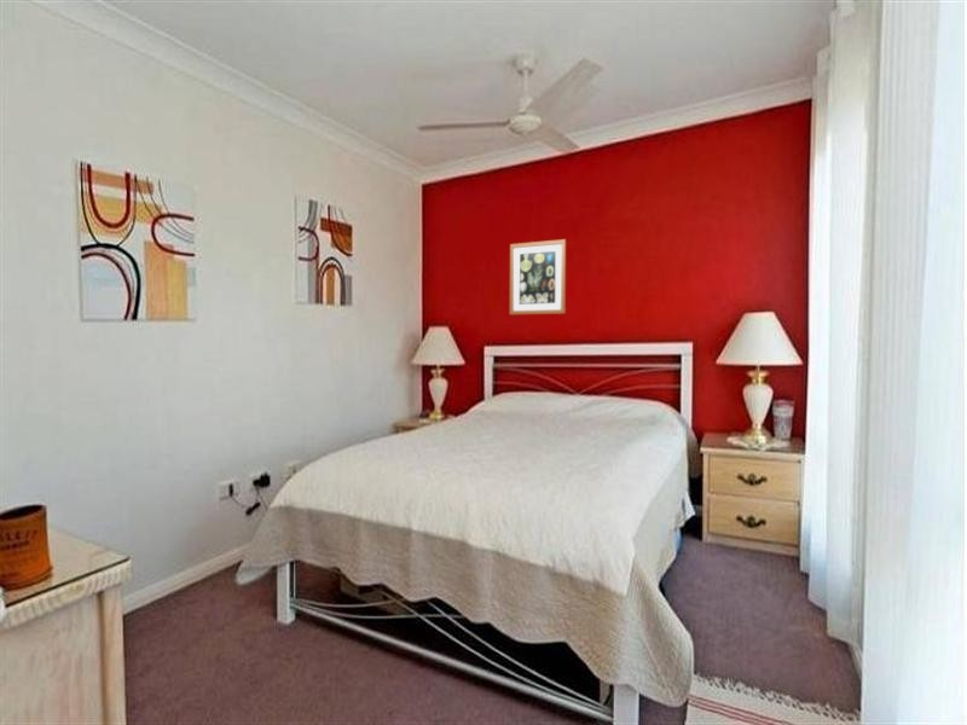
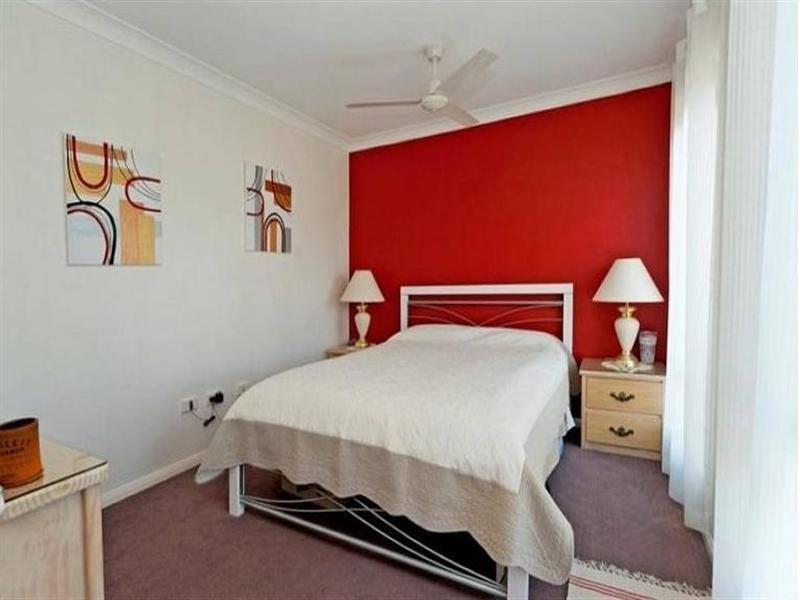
- wall art (537, 278)
